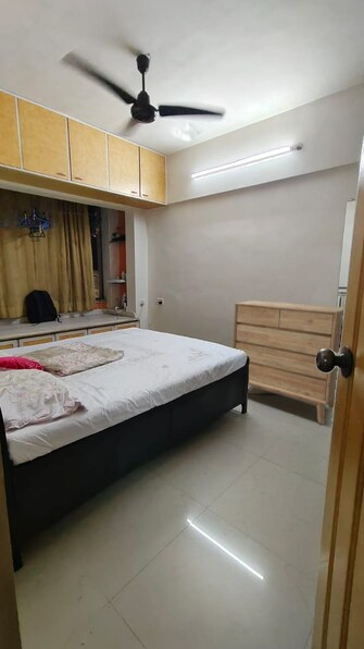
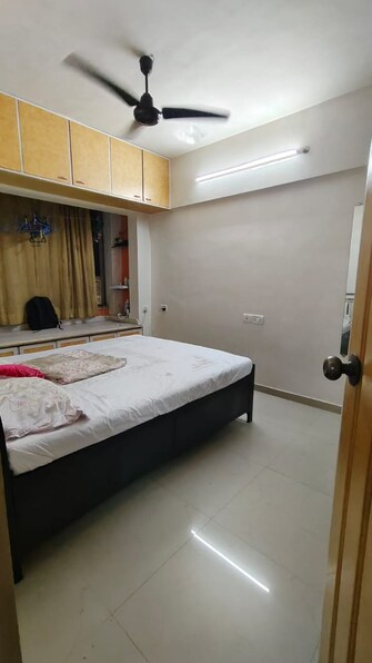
- dresser (285, 354)
